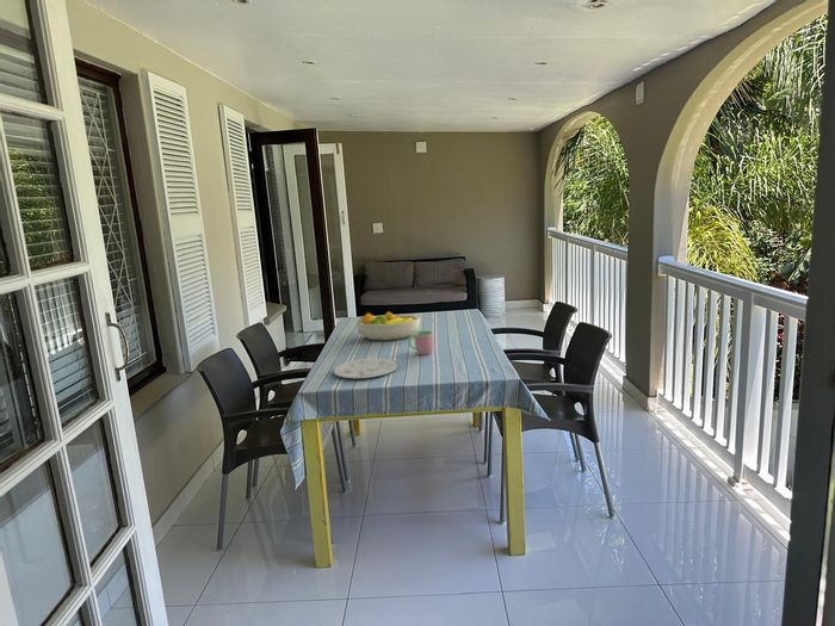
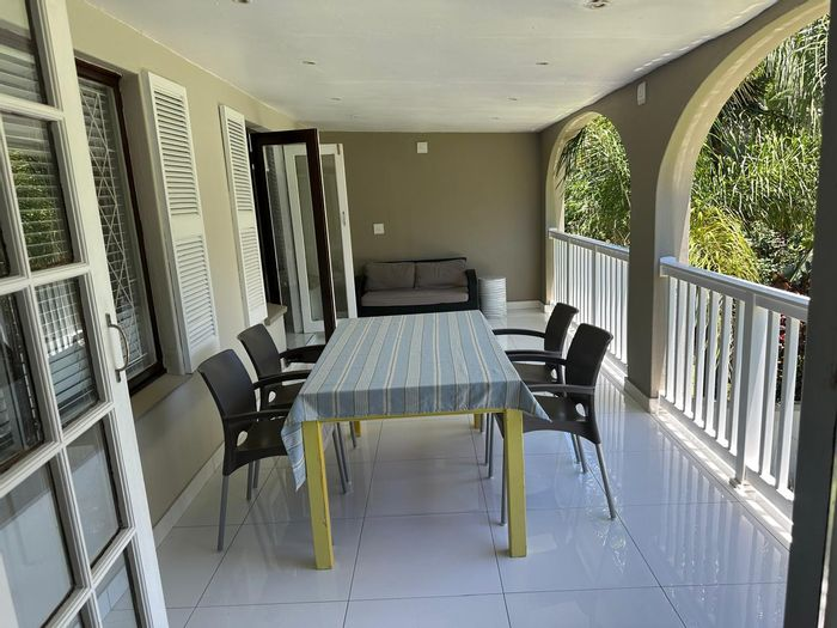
- cup (420, 342)
- fruit bowl (388, 324)
- plate (365, 368)
